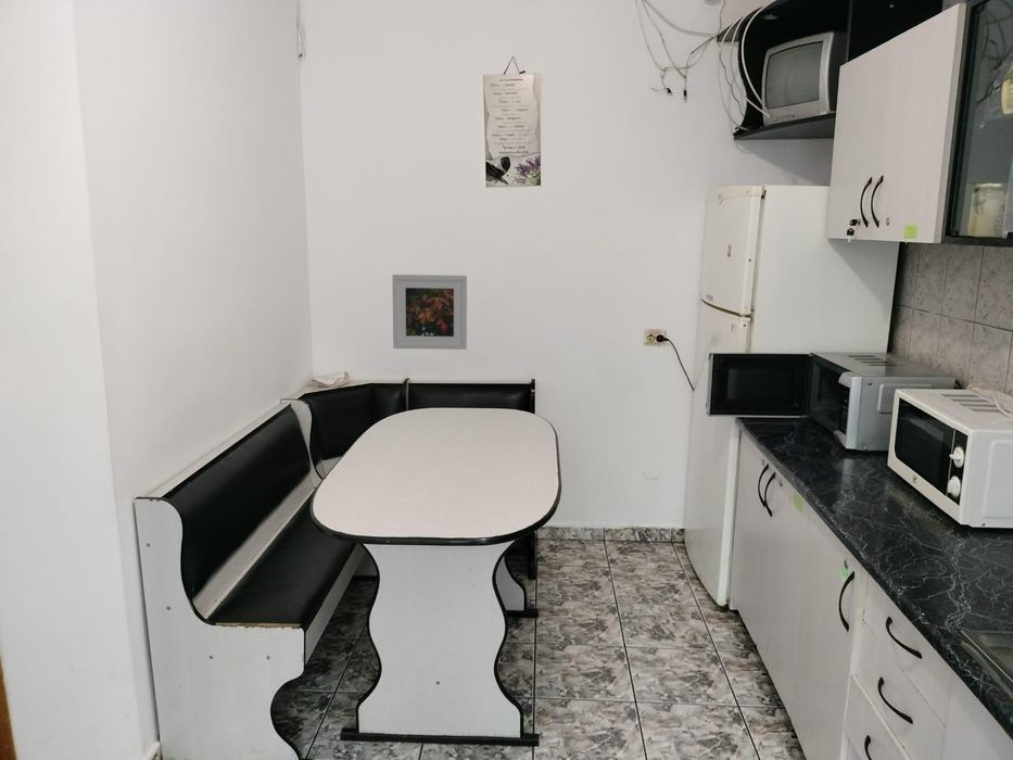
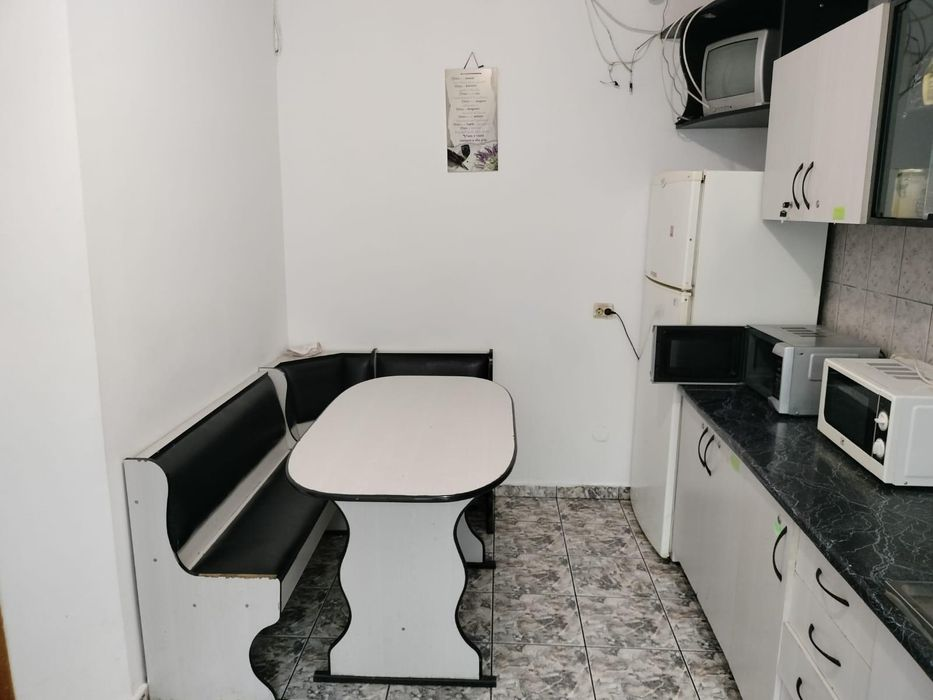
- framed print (429, 312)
